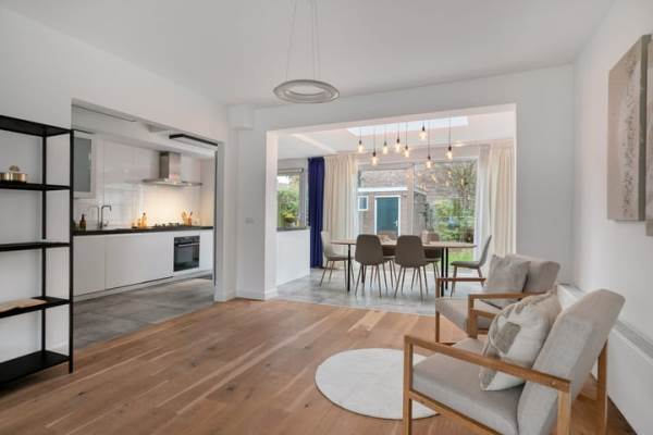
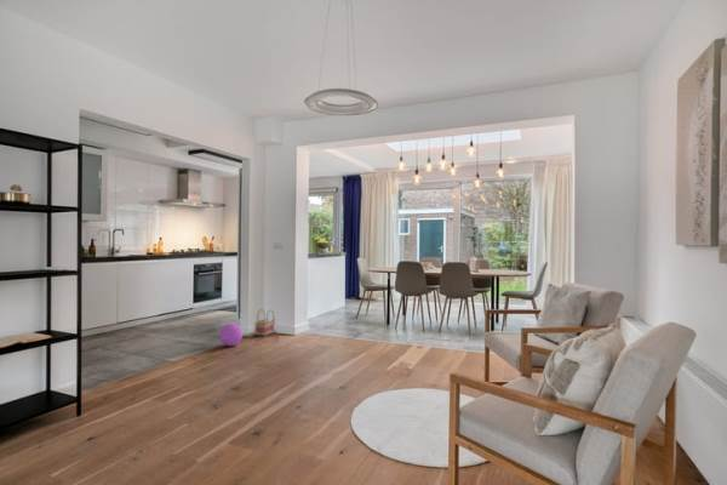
+ basket (264, 321)
+ ball (230, 335)
